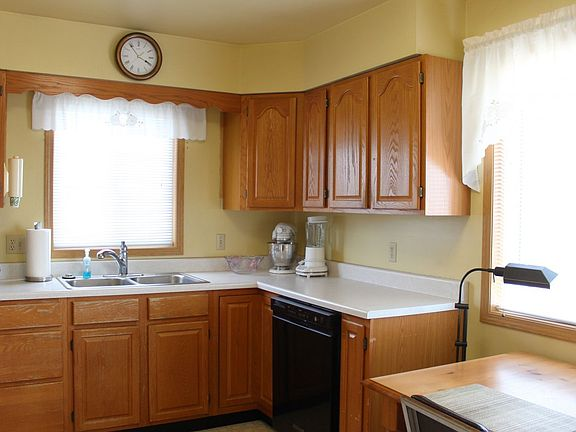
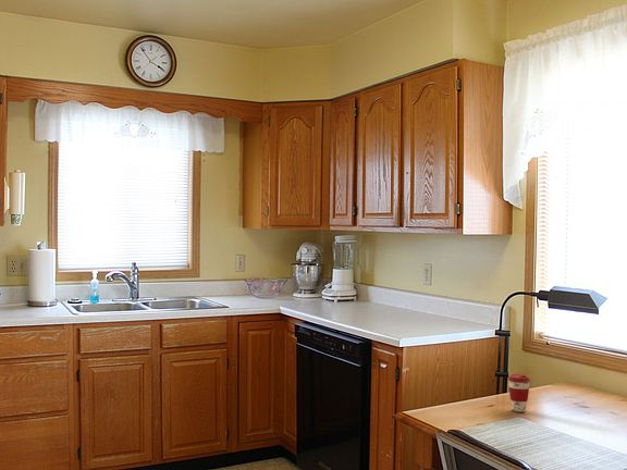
+ coffee cup (518, 393)
